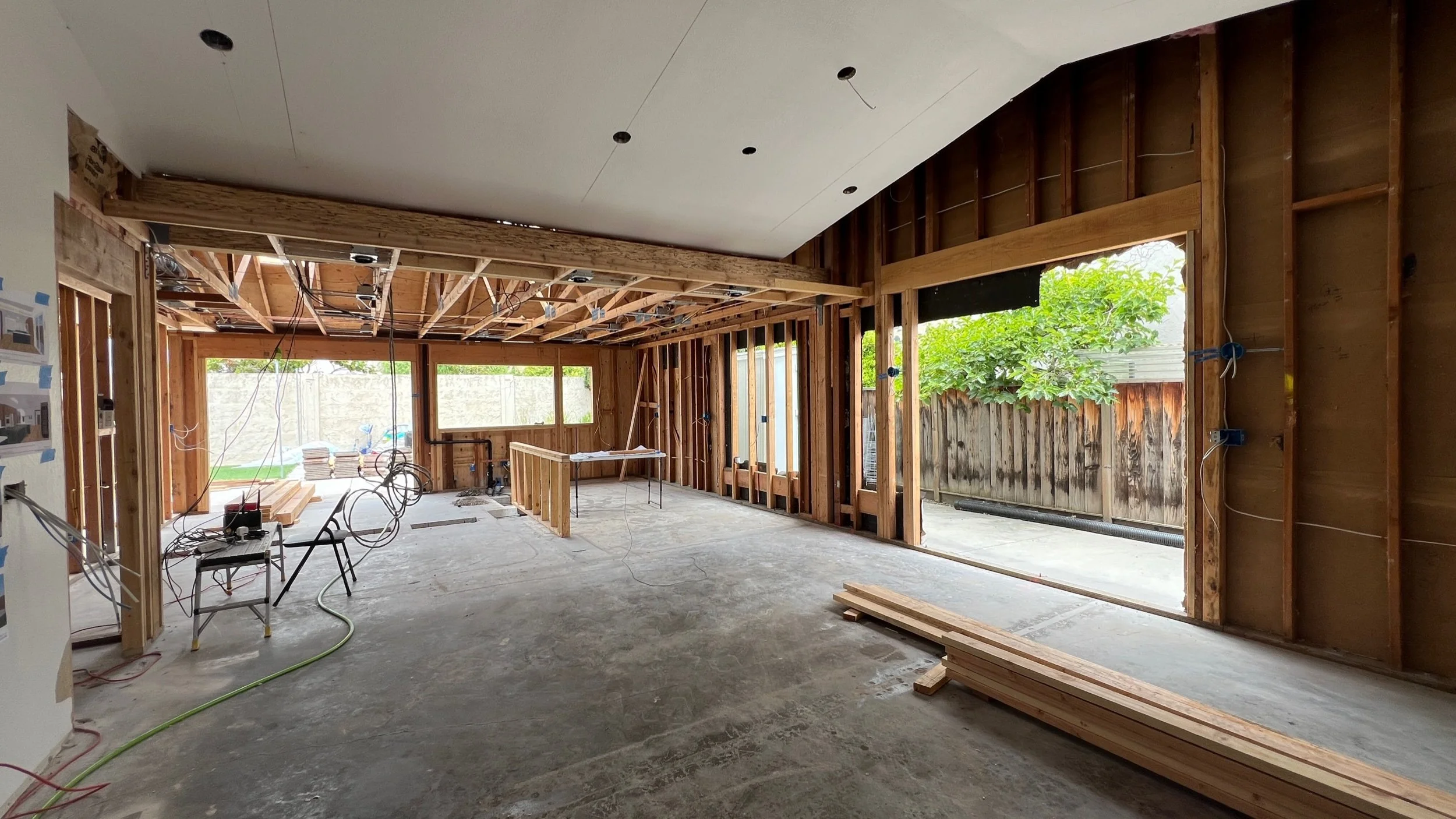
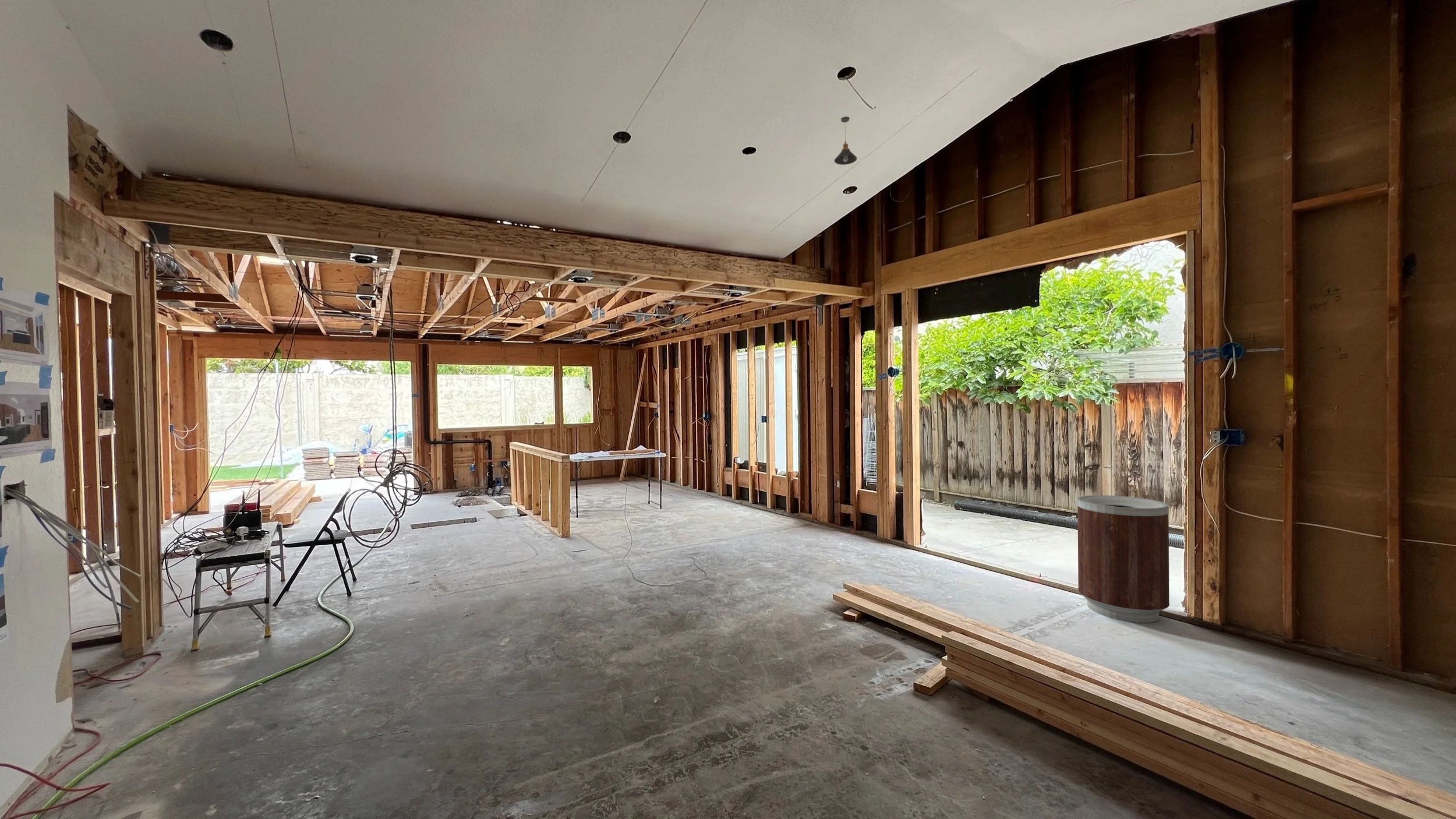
+ pendant light (845, 140)
+ trash can (1122, 556)
